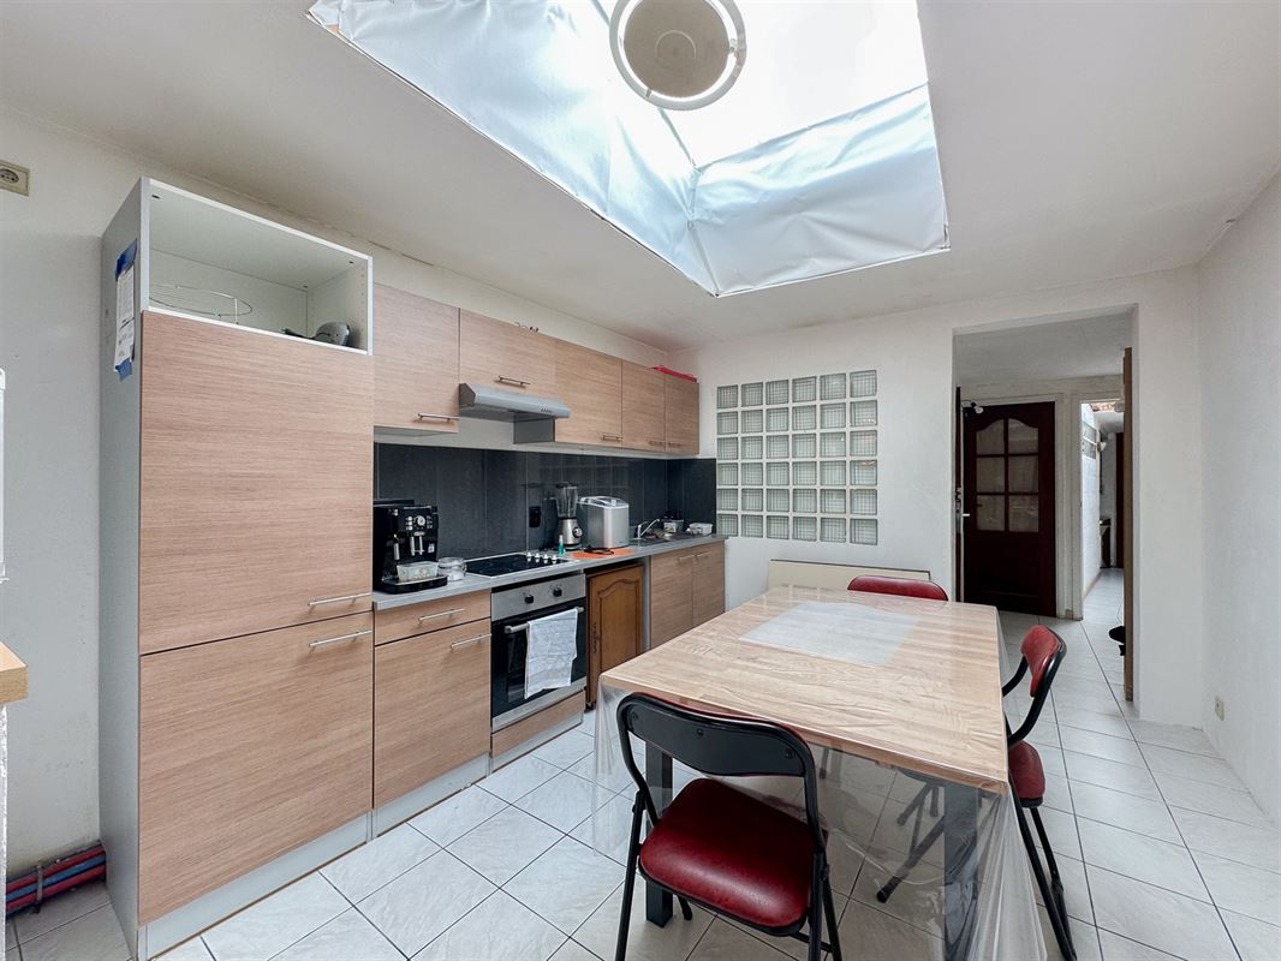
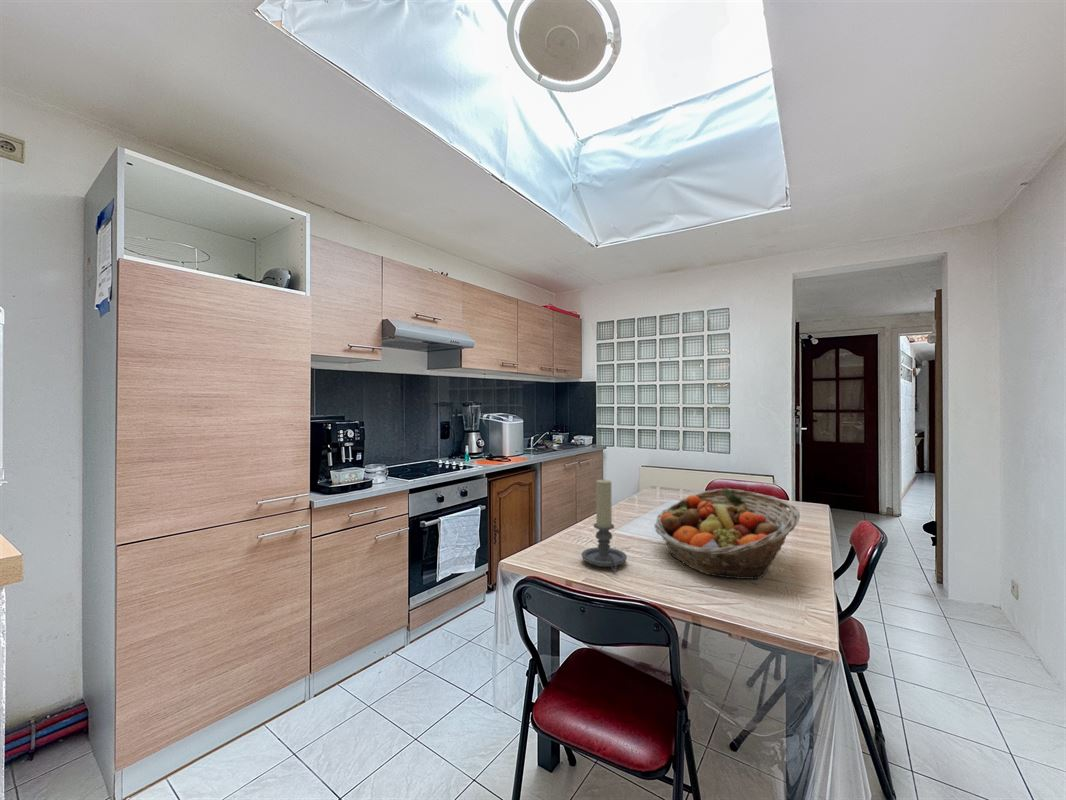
+ fruit basket (721, 528)
+ candle holder (605, 521)
